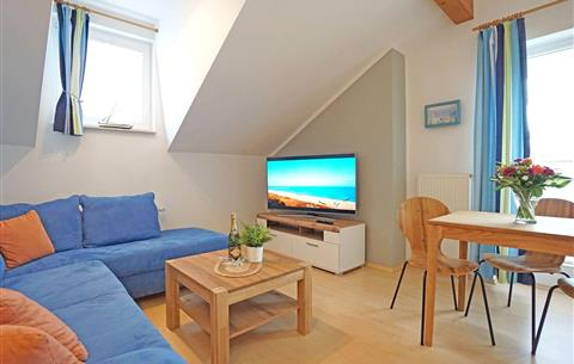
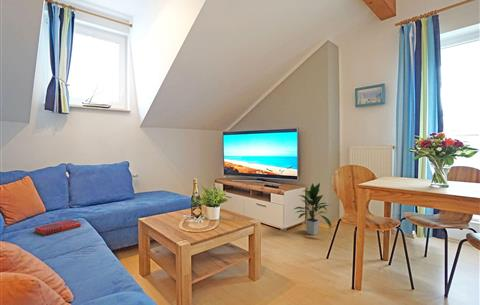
+ hardback book (58, 226)
+ indoor plant (313, 208)
